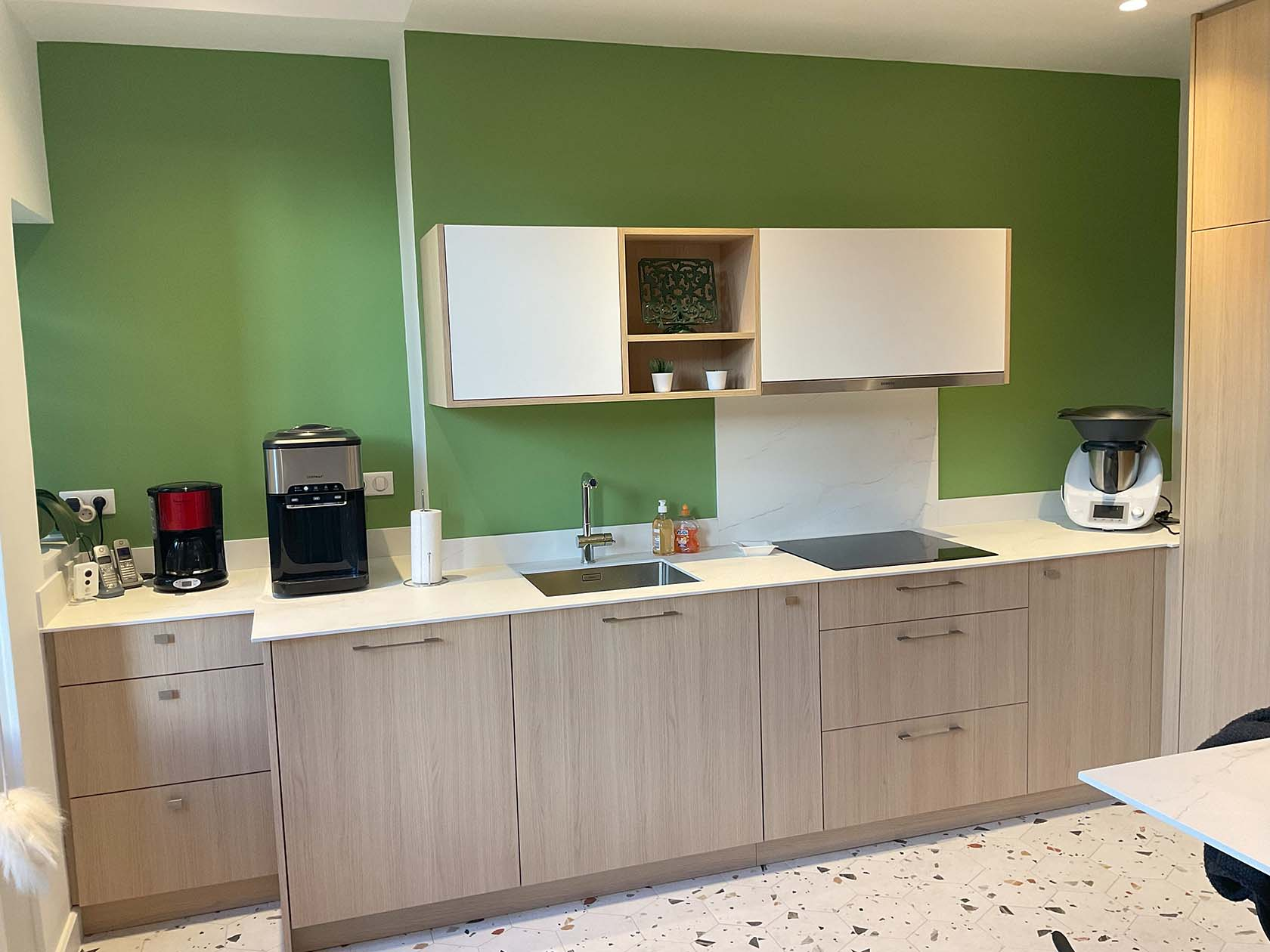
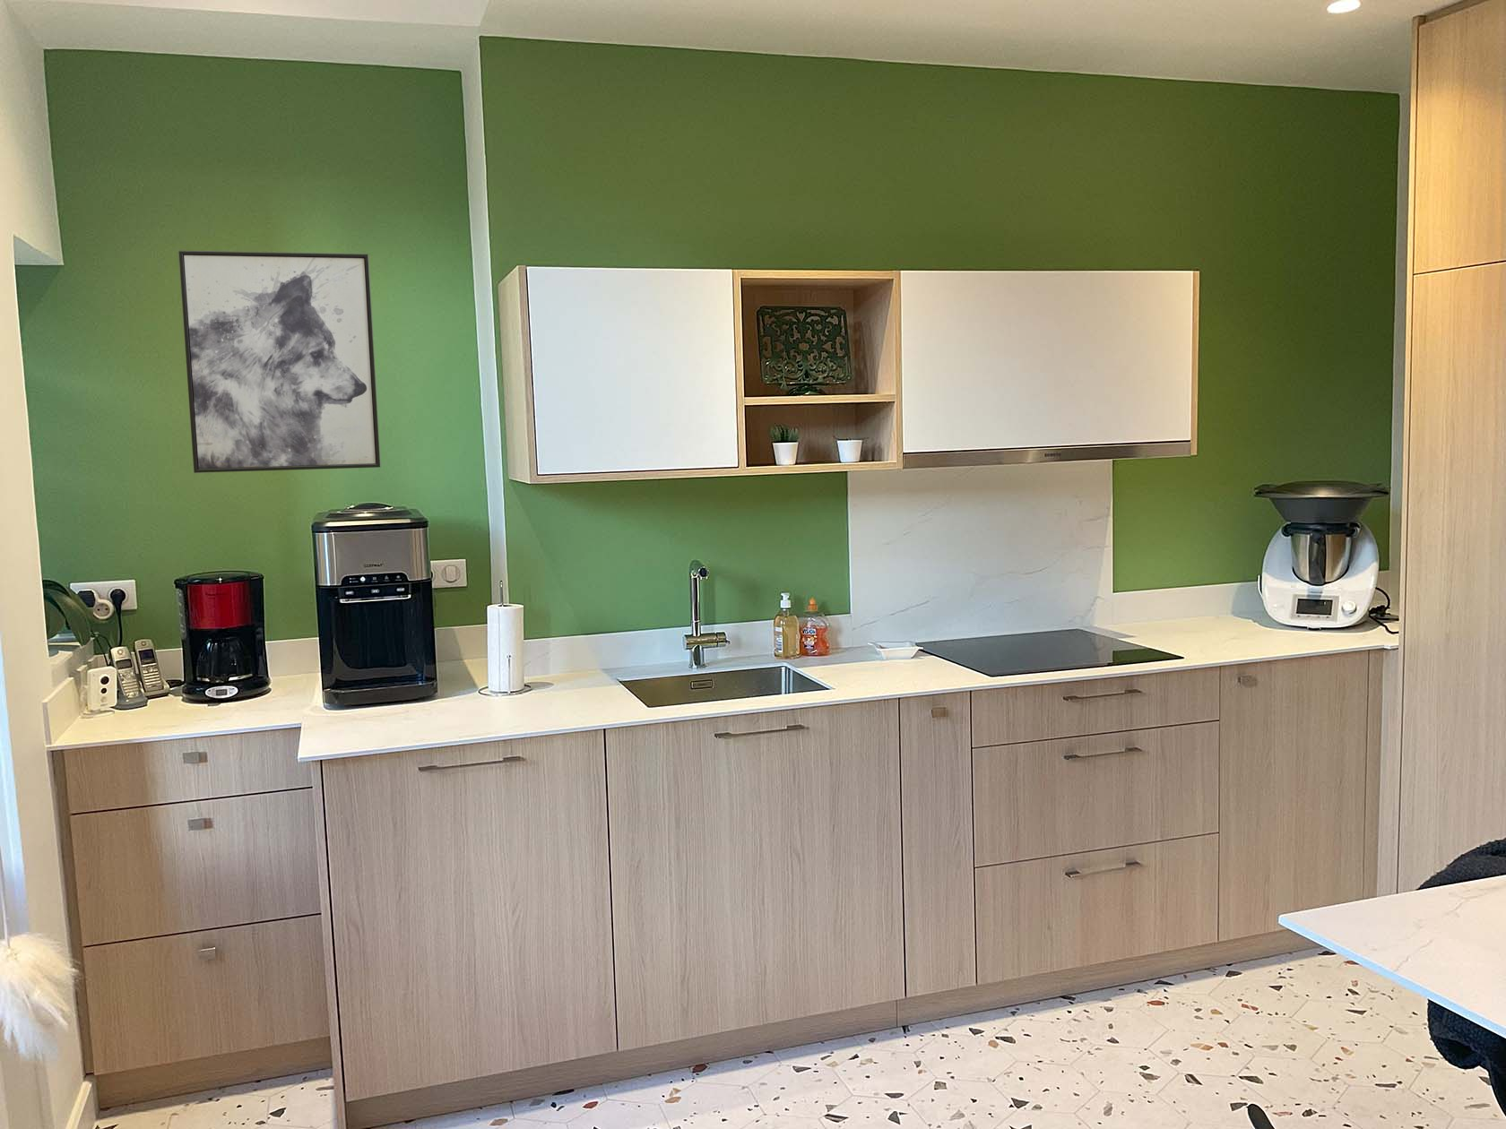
+ wall art (282, 362)
